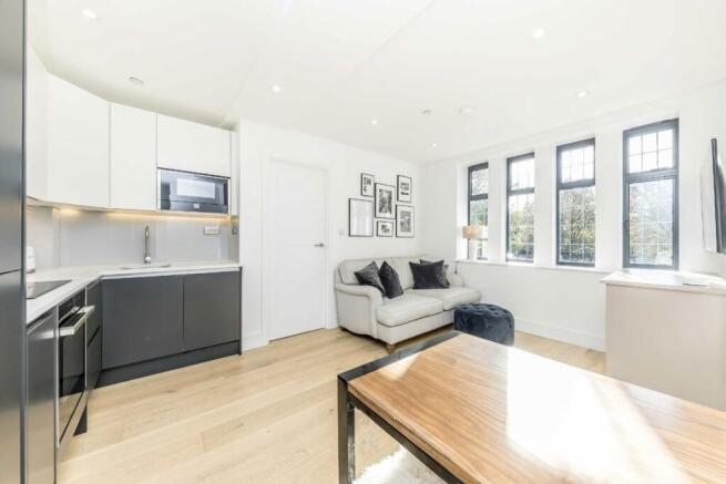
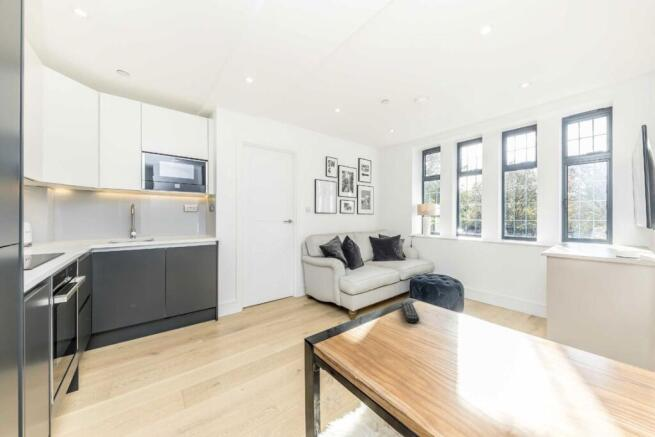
+ remote control (409, 311)
